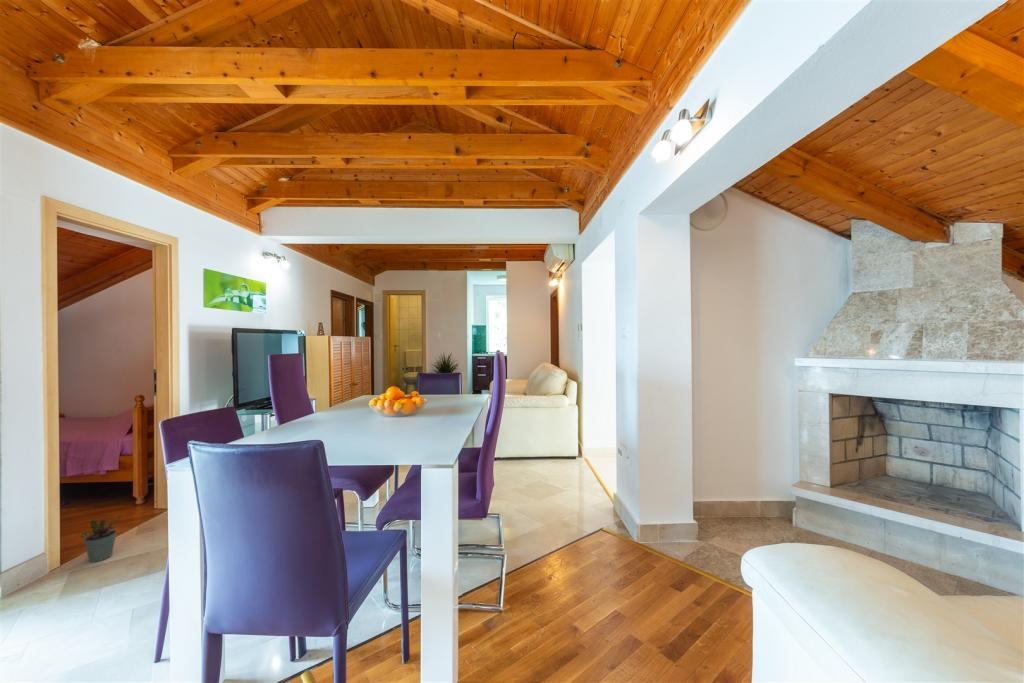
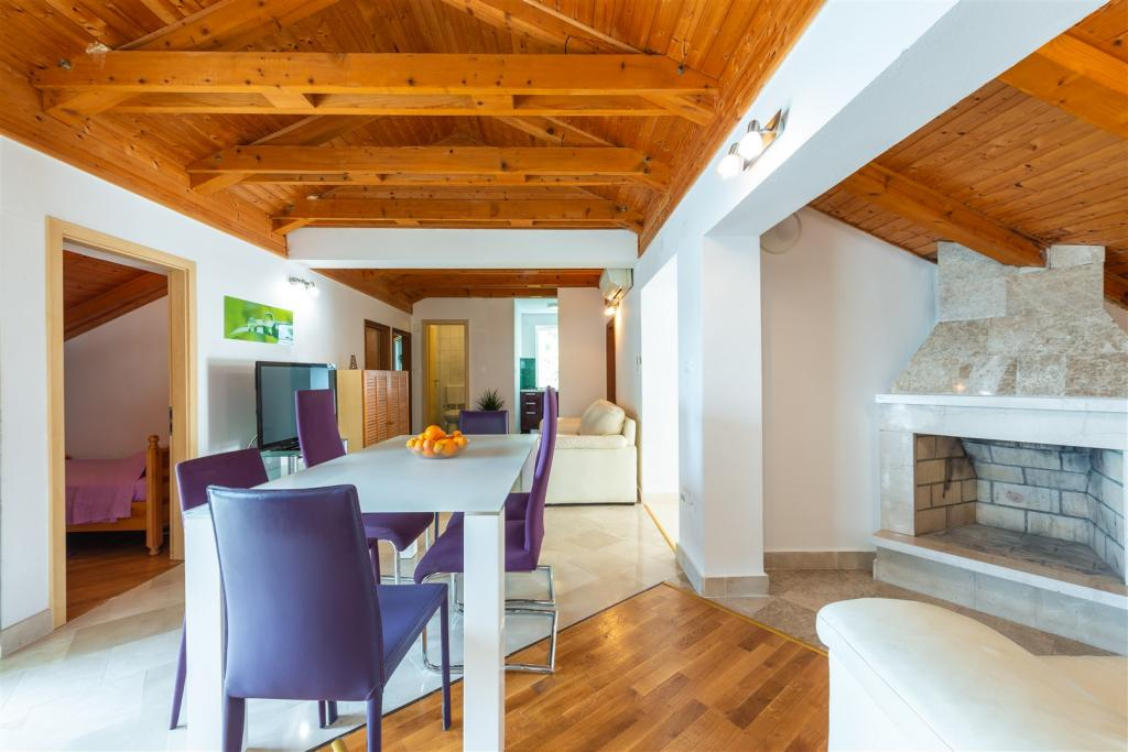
- potted plant (103, 536)
